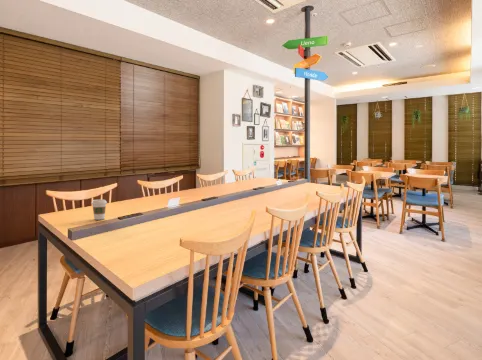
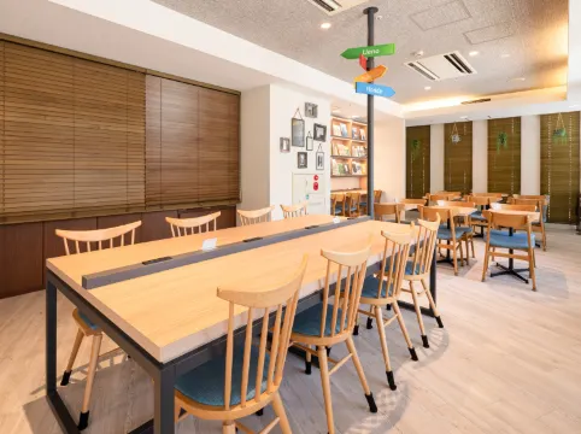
- coffee cup (99, 209)
